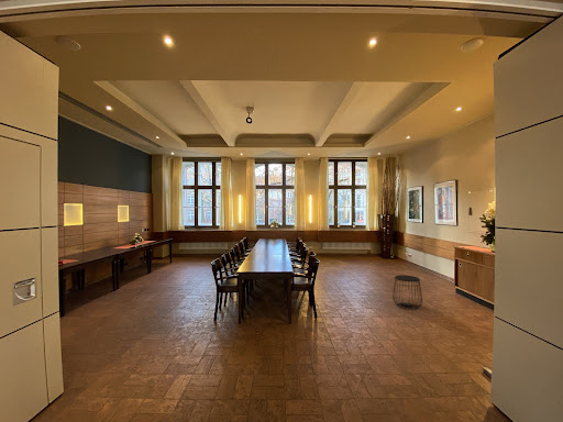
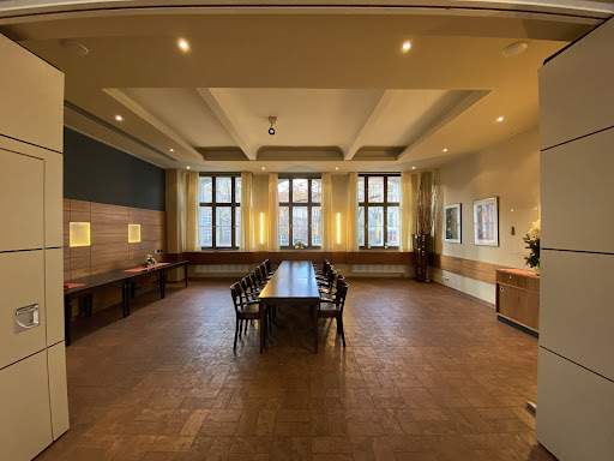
- side table (411, 291)
